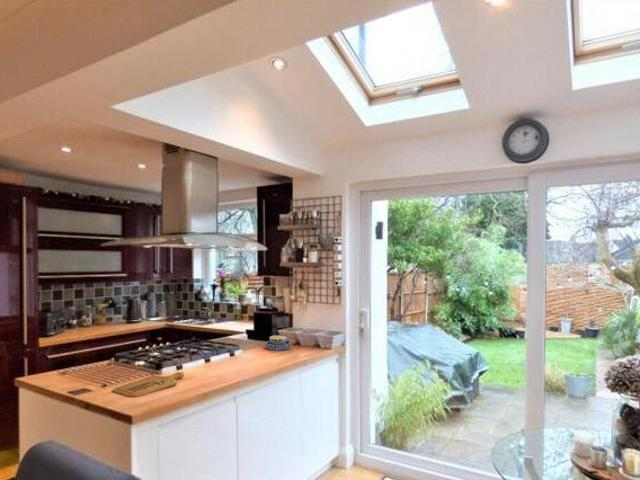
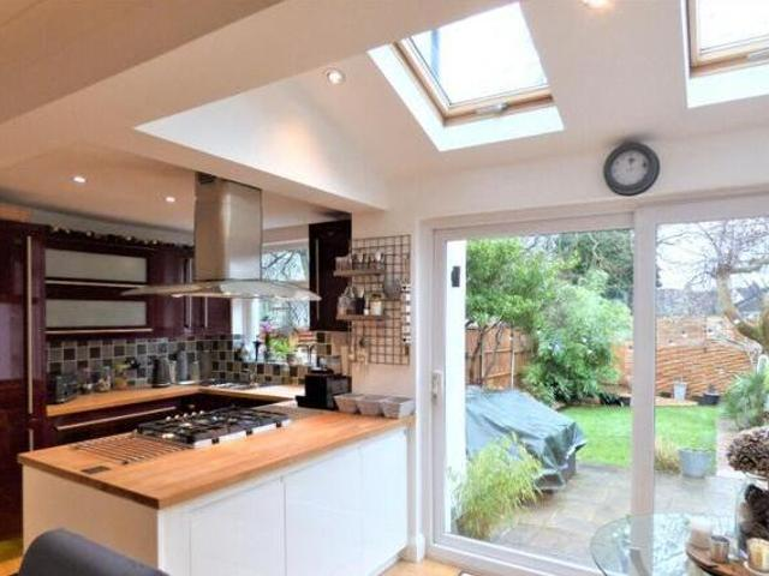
- cutting board (154, 383)
- bowl (278, 342)
